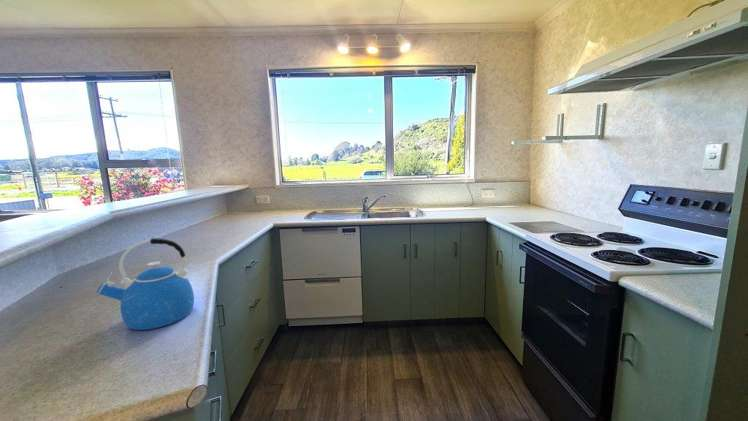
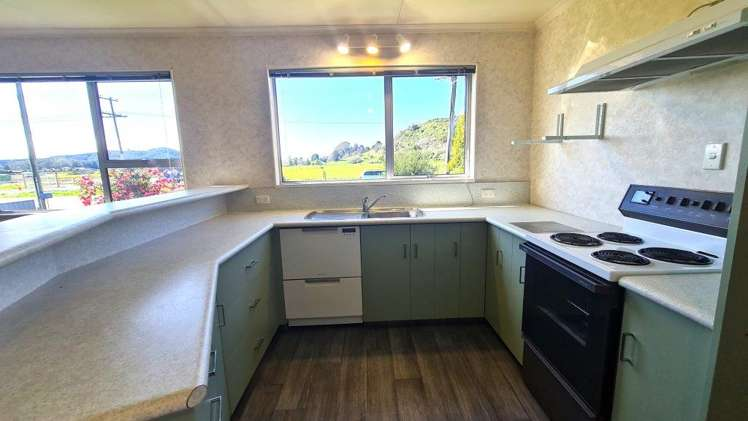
- kettle (146, 279)
